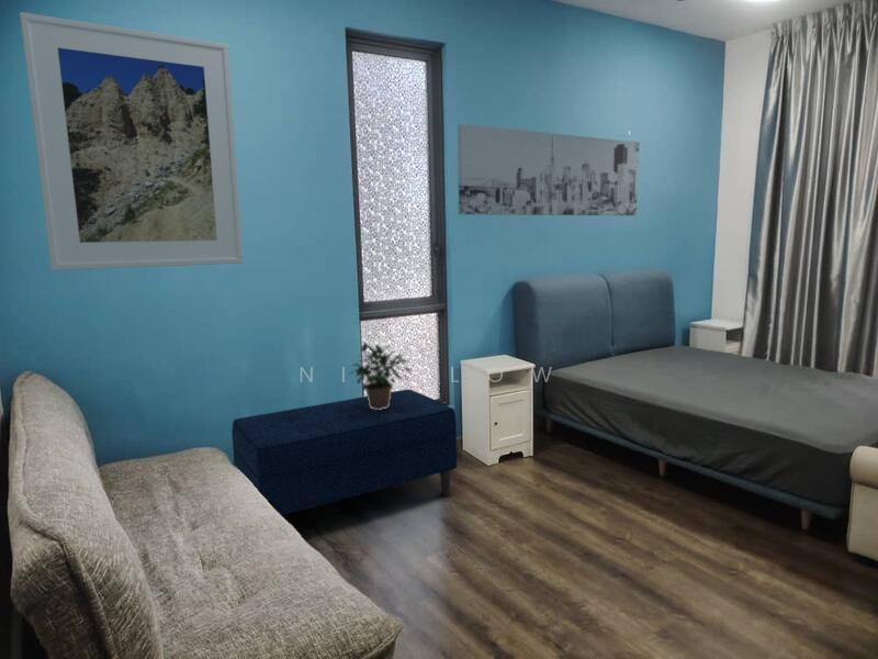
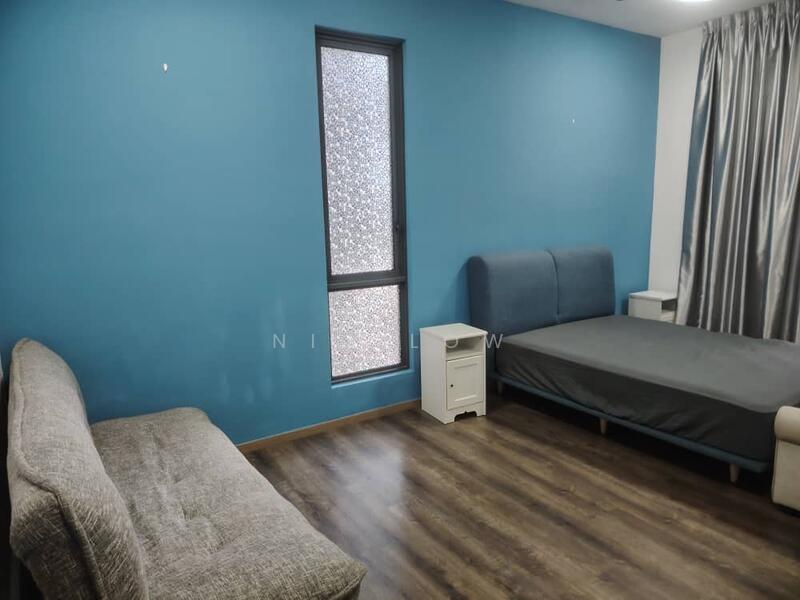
- potted plant (383, 371)
- bench (348, 458)
- wall art (556, 175)
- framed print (143, 152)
